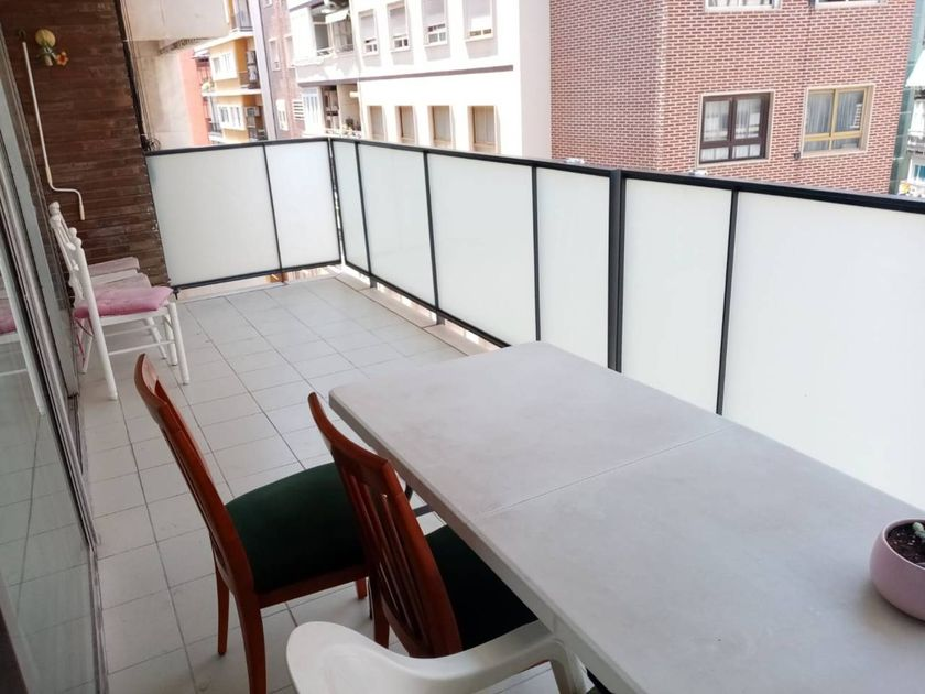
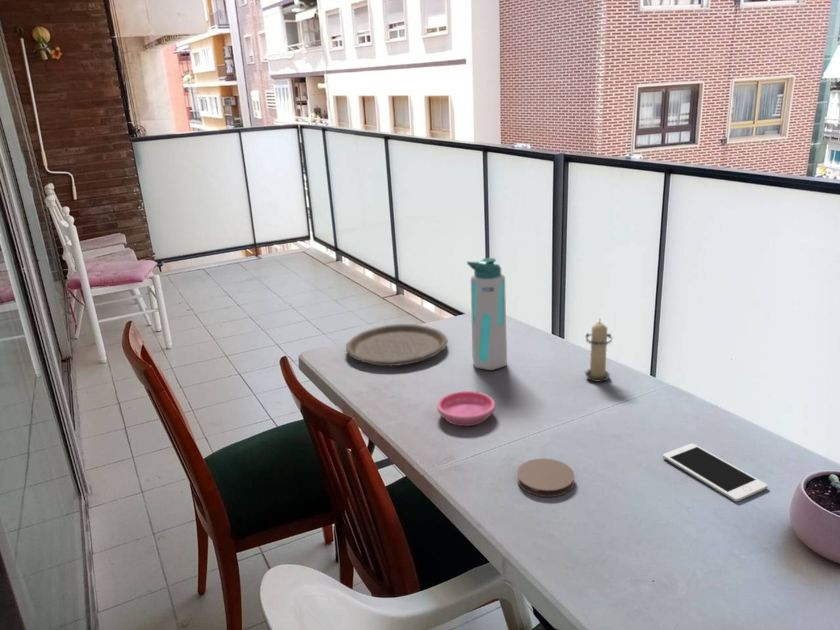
+ coaster (545, 477)
+ plate (397, 345)
+ water bottle (487, 313)
+ saucer (466, 409)
+ candle (598, 348)
+ cell phone (712, 470)
